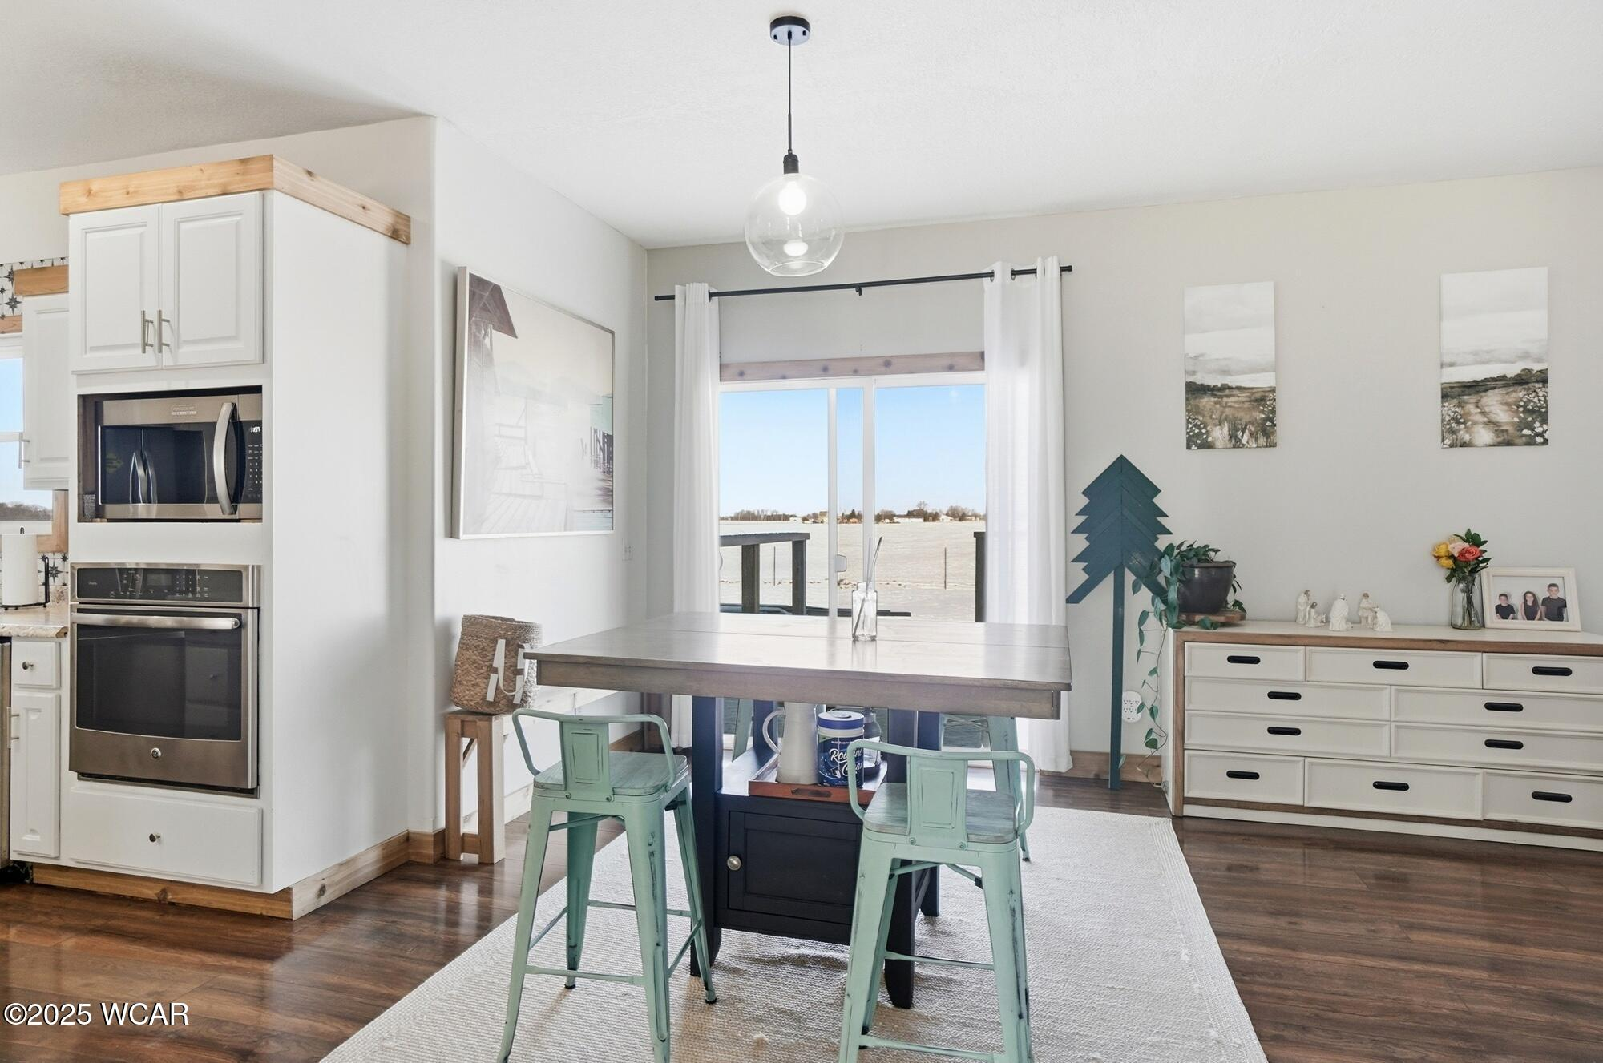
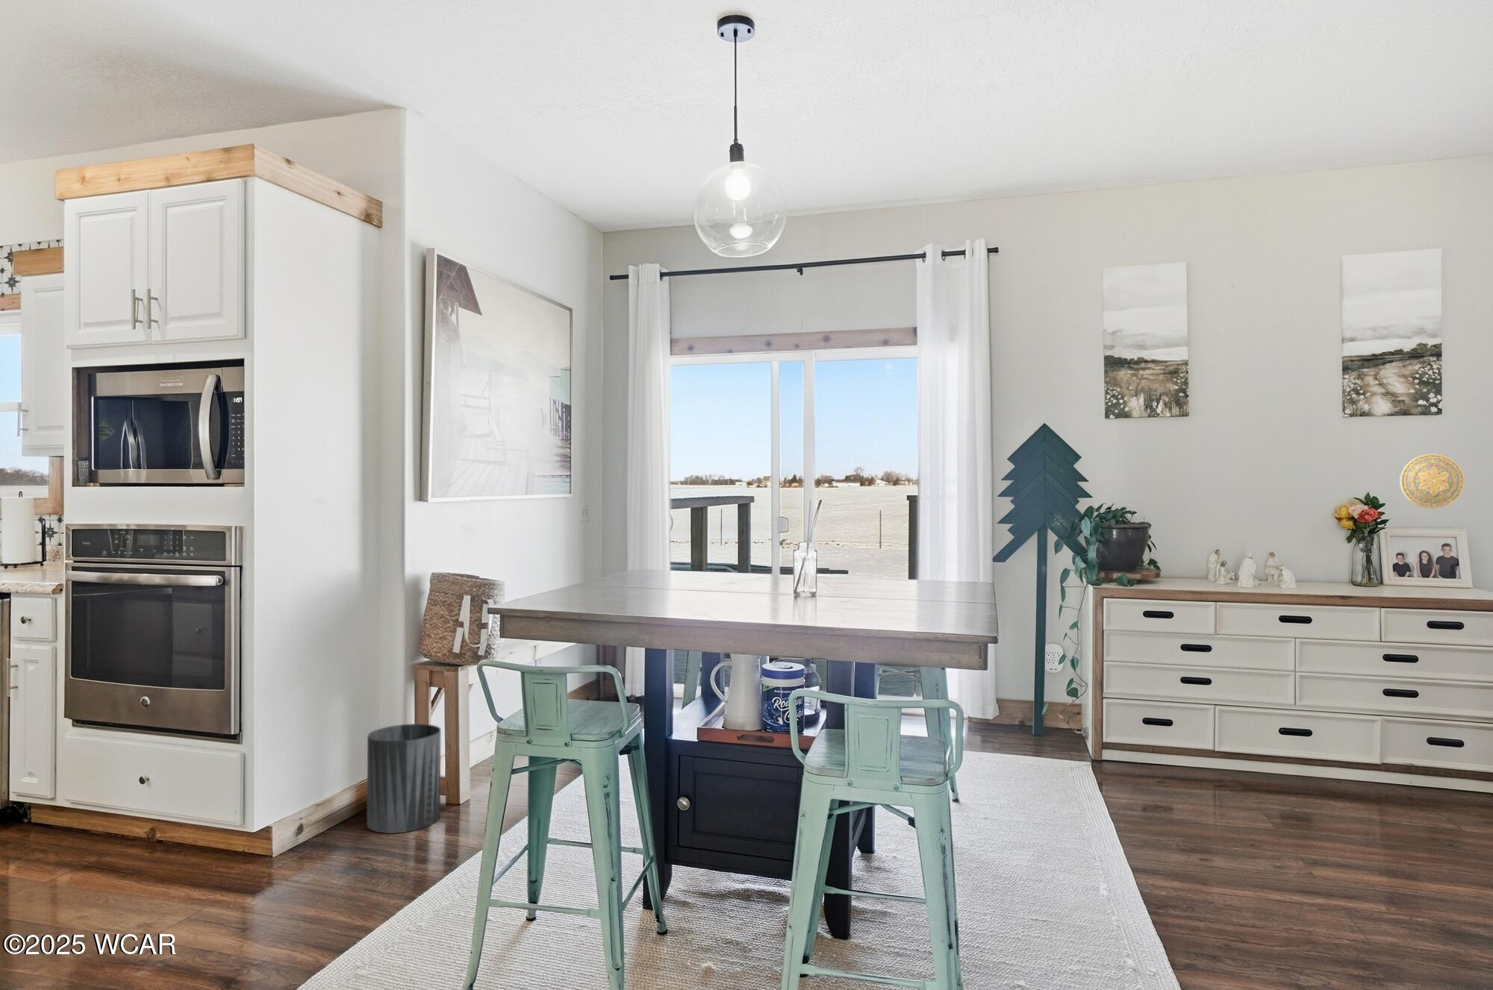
+ trash can (403, 776)
+ decorative plate (1432, 481)
